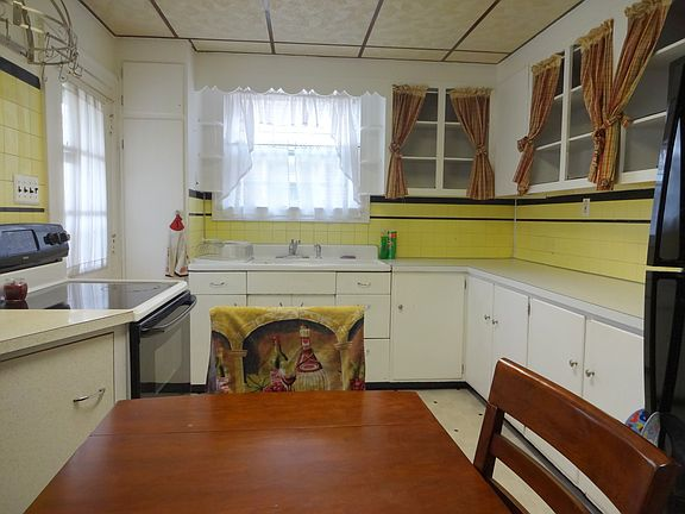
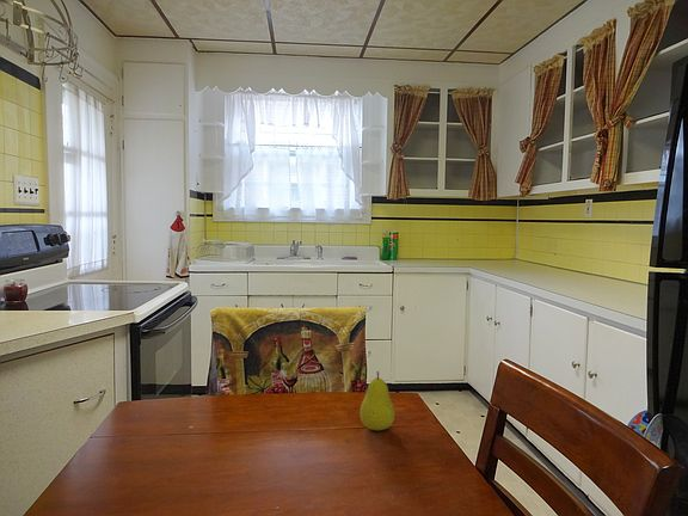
+ fruit (377, 399)
